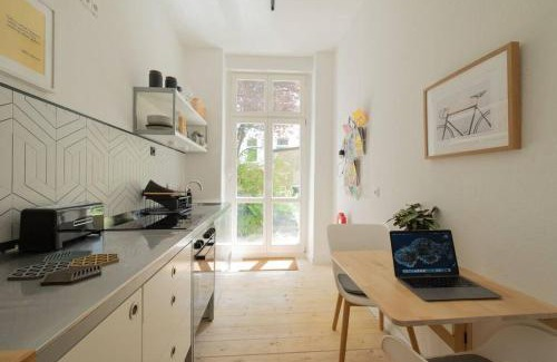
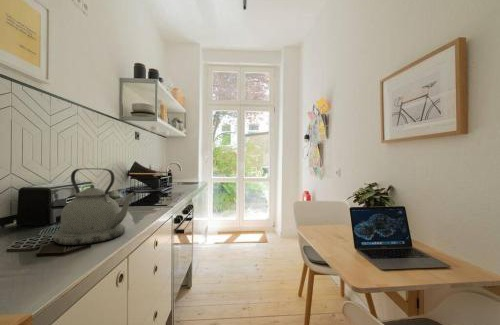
+ kettle (96, 201)
